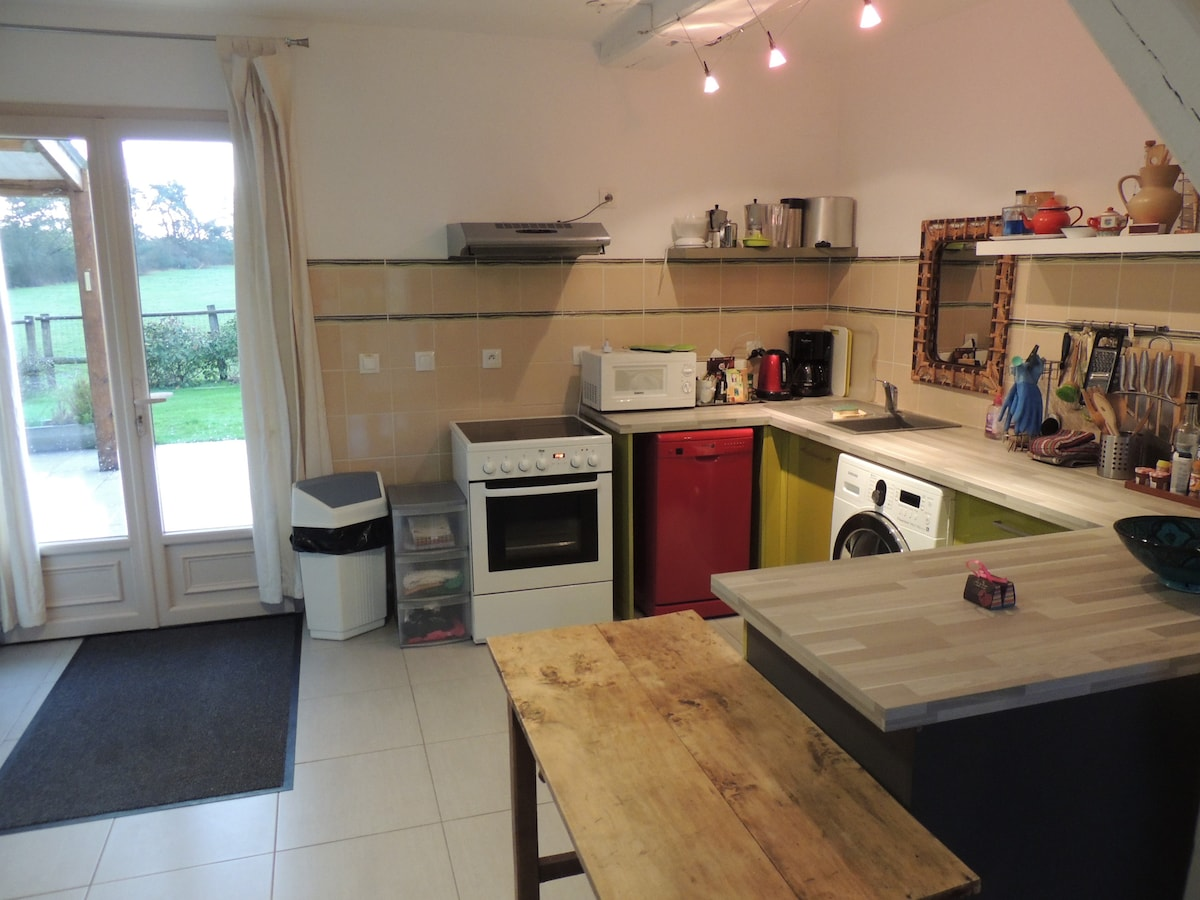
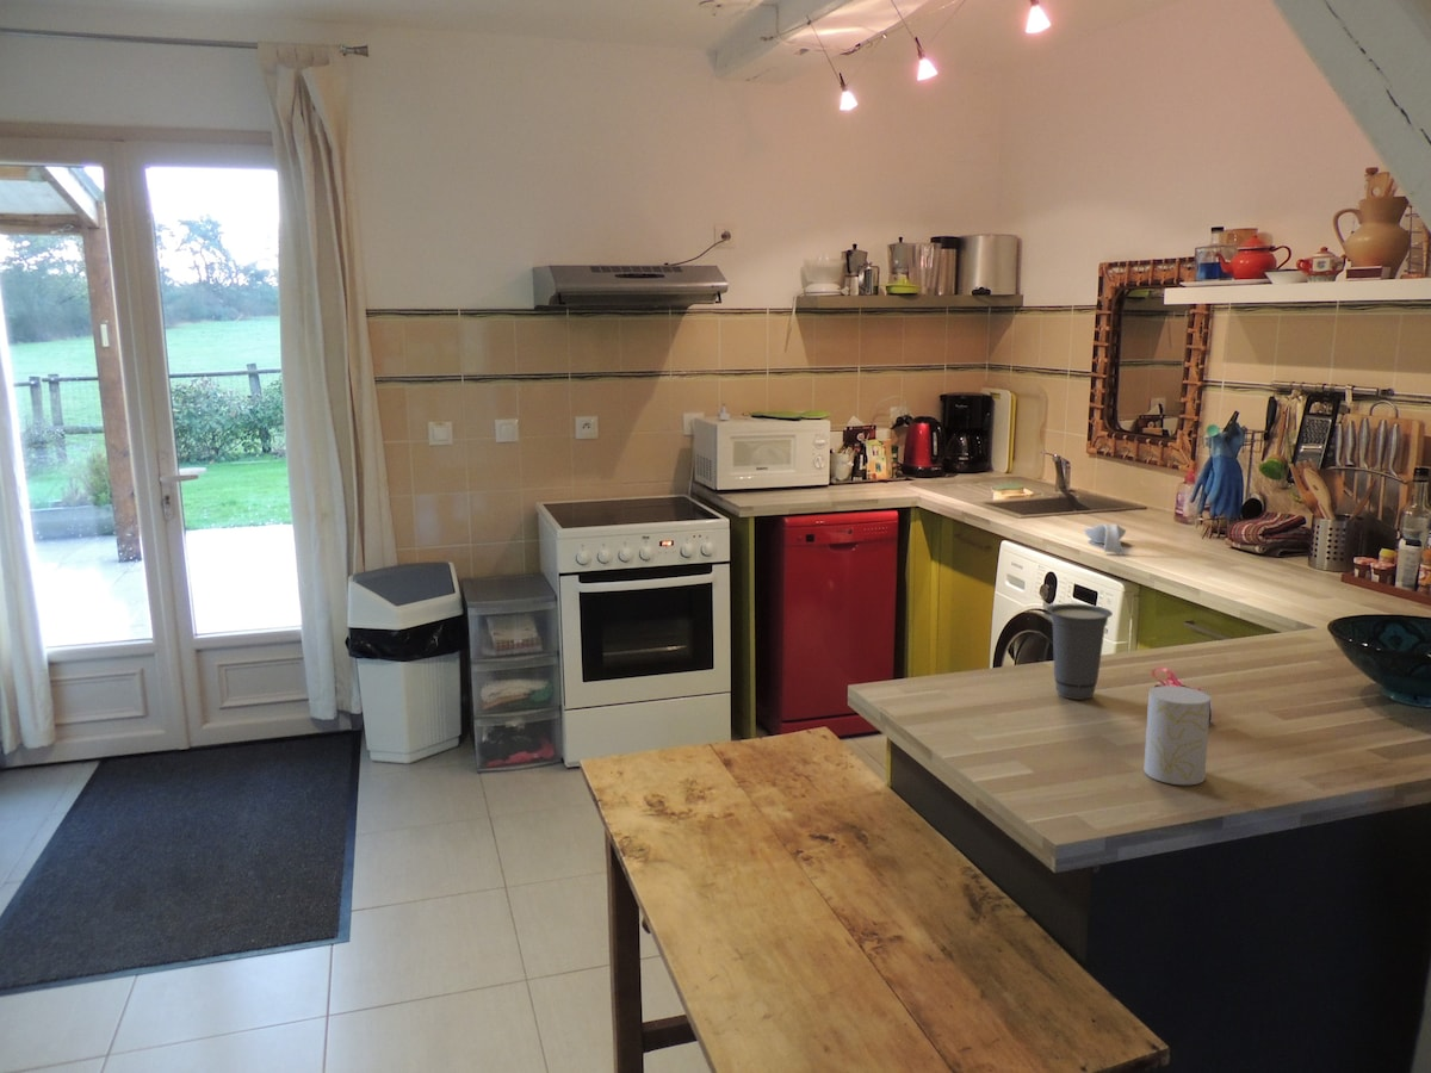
+ spoon rest (1108, 533)
+ cup (1077, 652)
+ cup (1176, 733)
